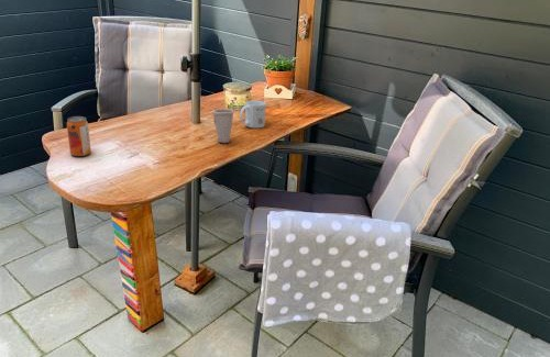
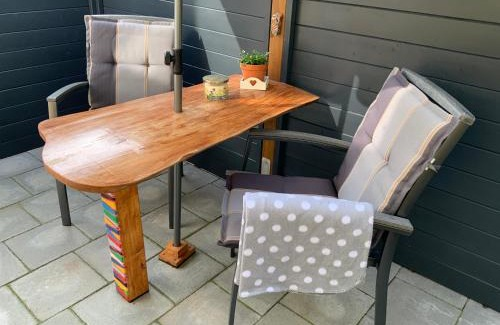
- mug (251, 114)
- beverage can (78, 136)
- cup (222, 125)
